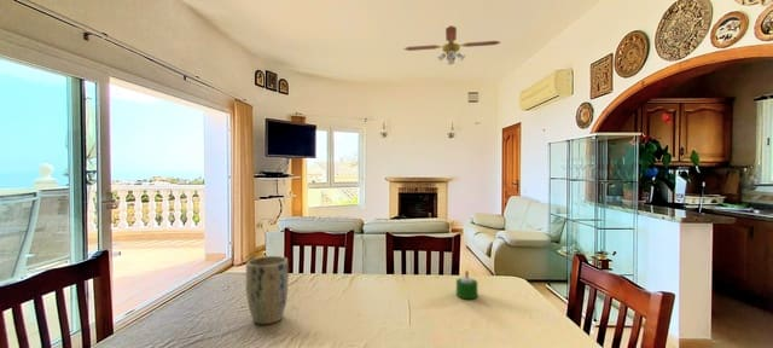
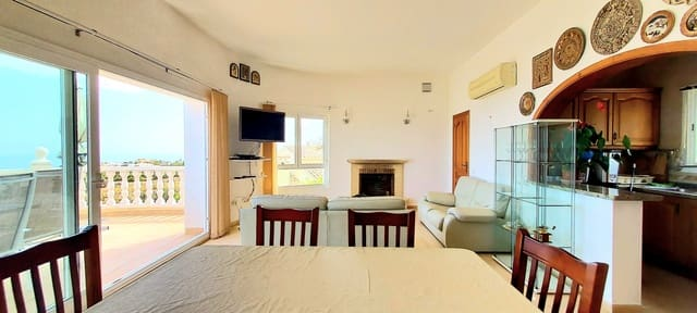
- ceiling fan (451, 48)
- plant pot (267, 289)
- candle (466, 282)
